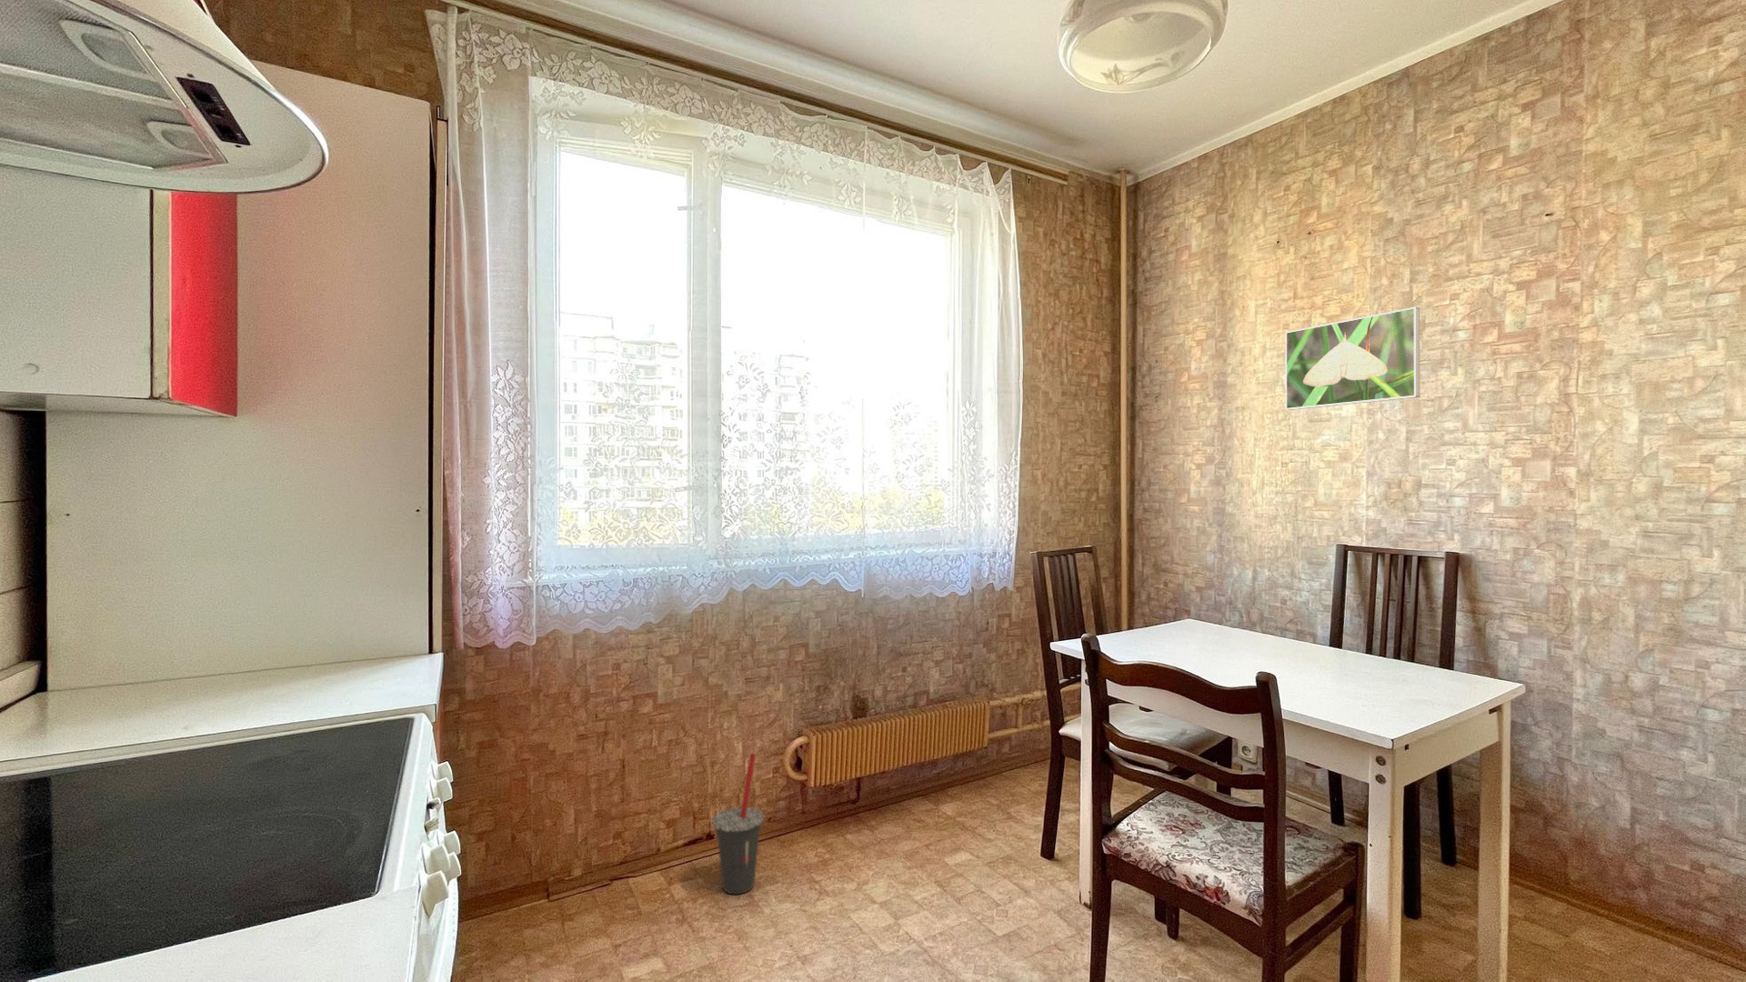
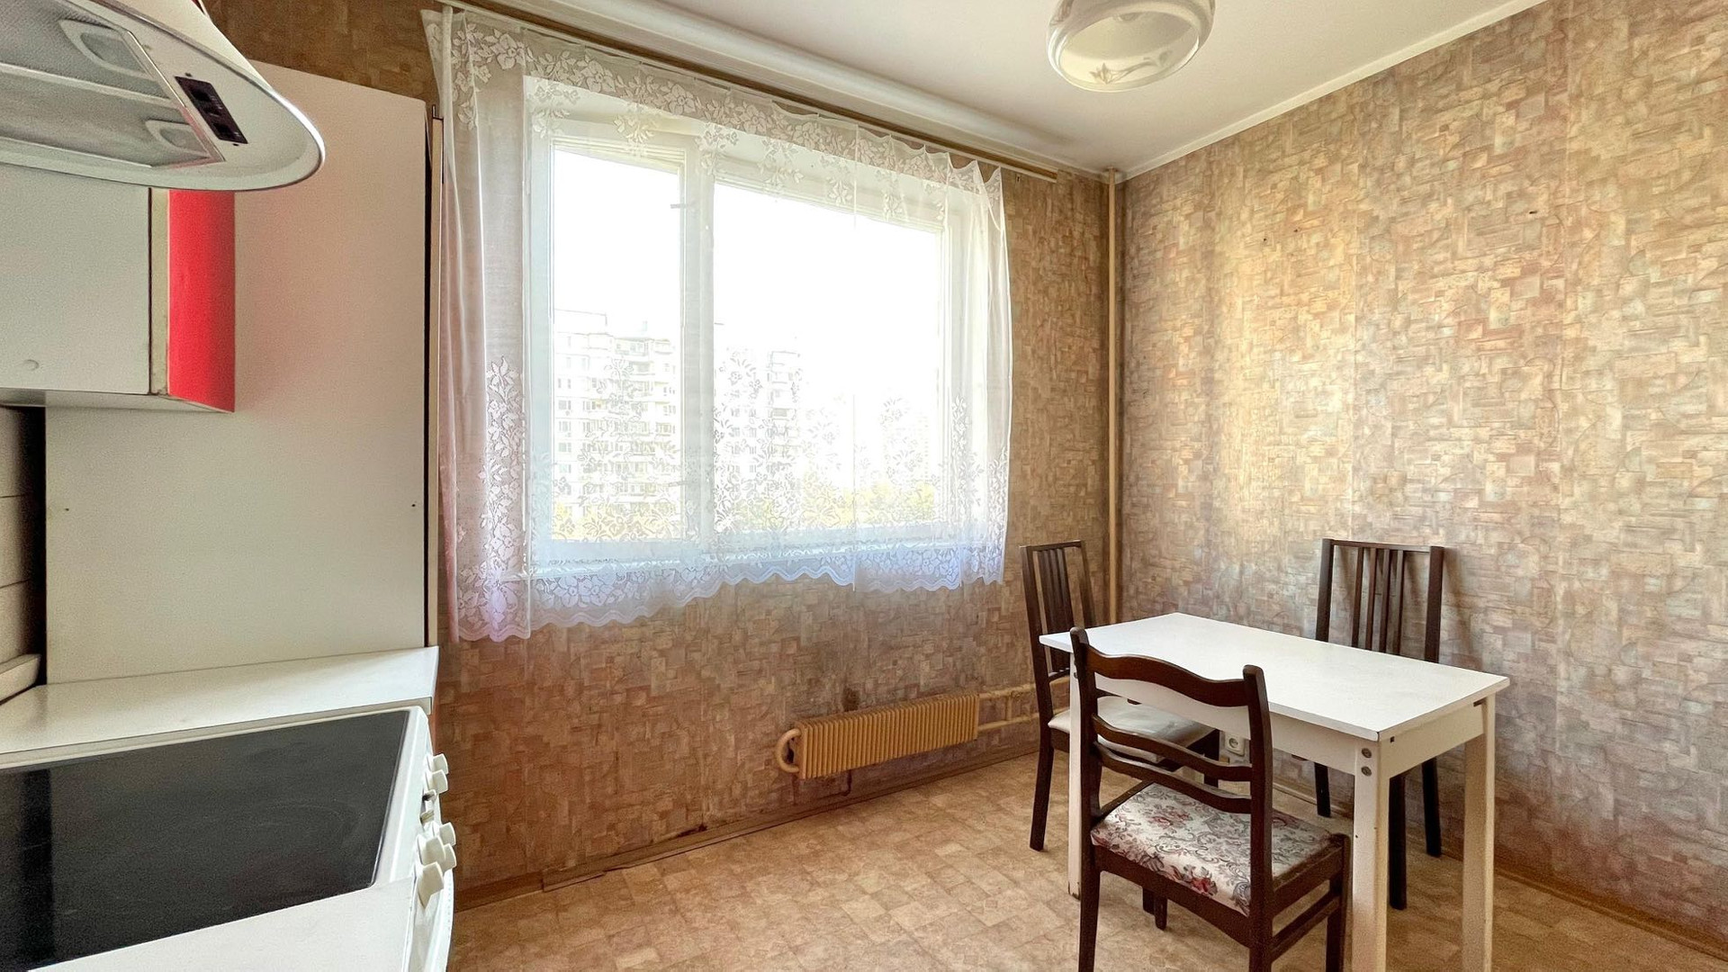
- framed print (1348, 362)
- beverage cup (737, 821)
